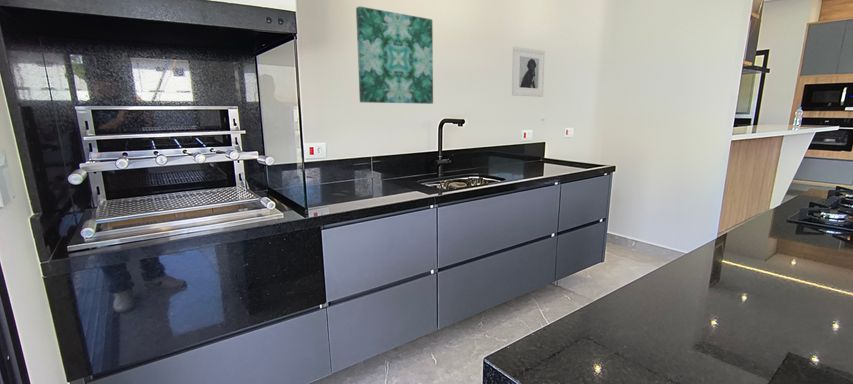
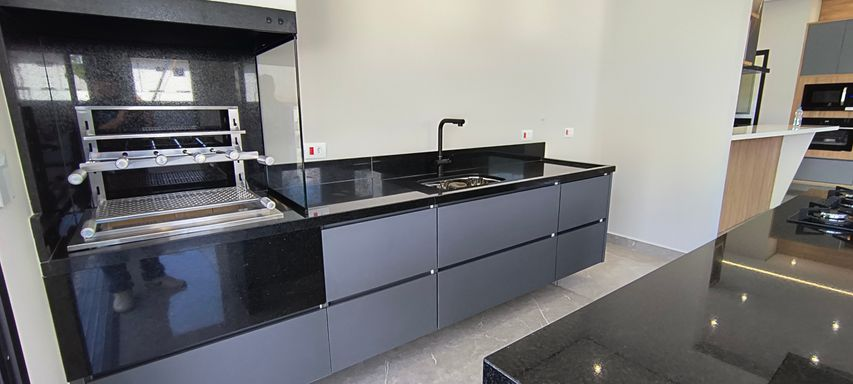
- wall art (397, 59)
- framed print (528, 72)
